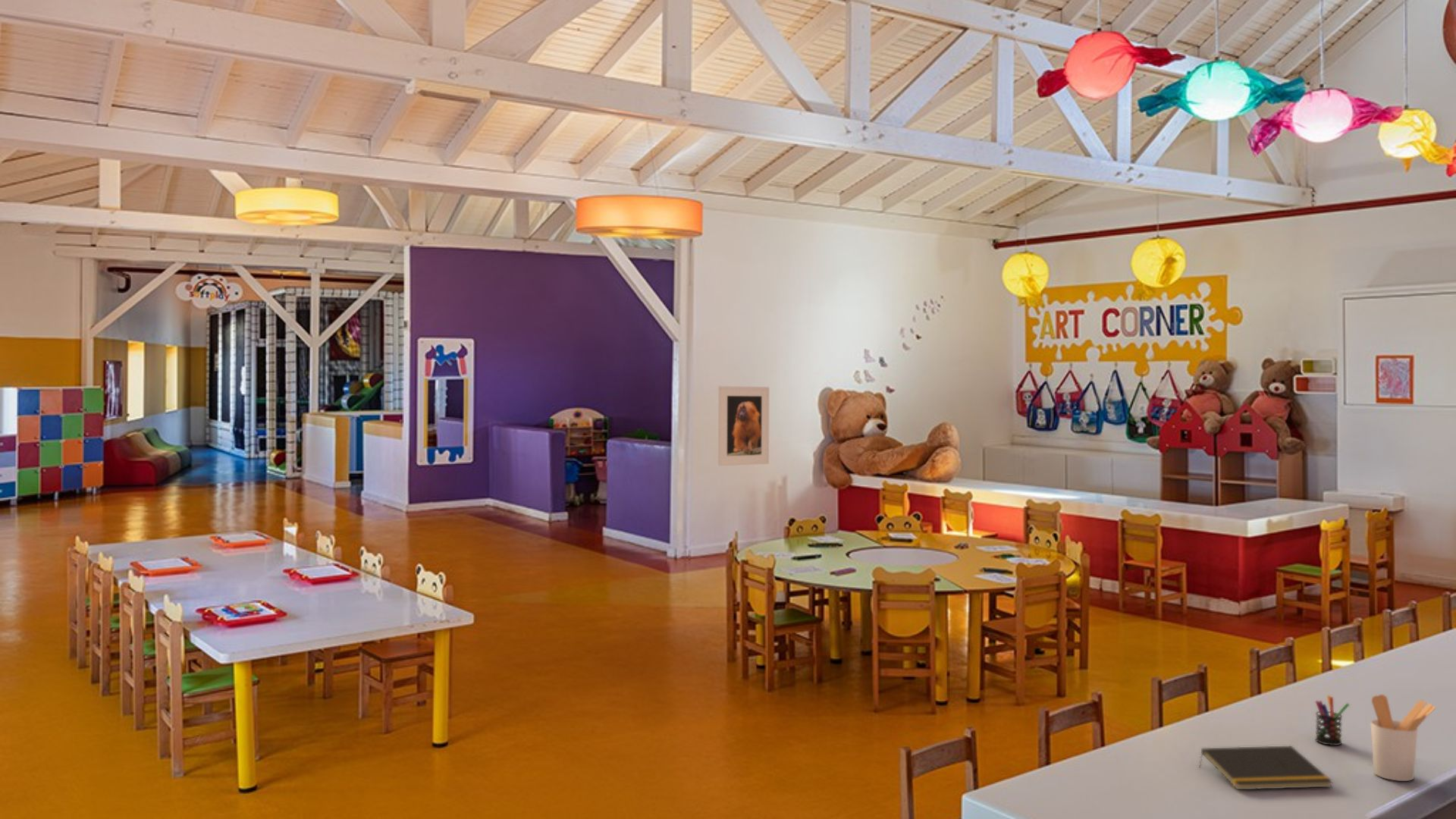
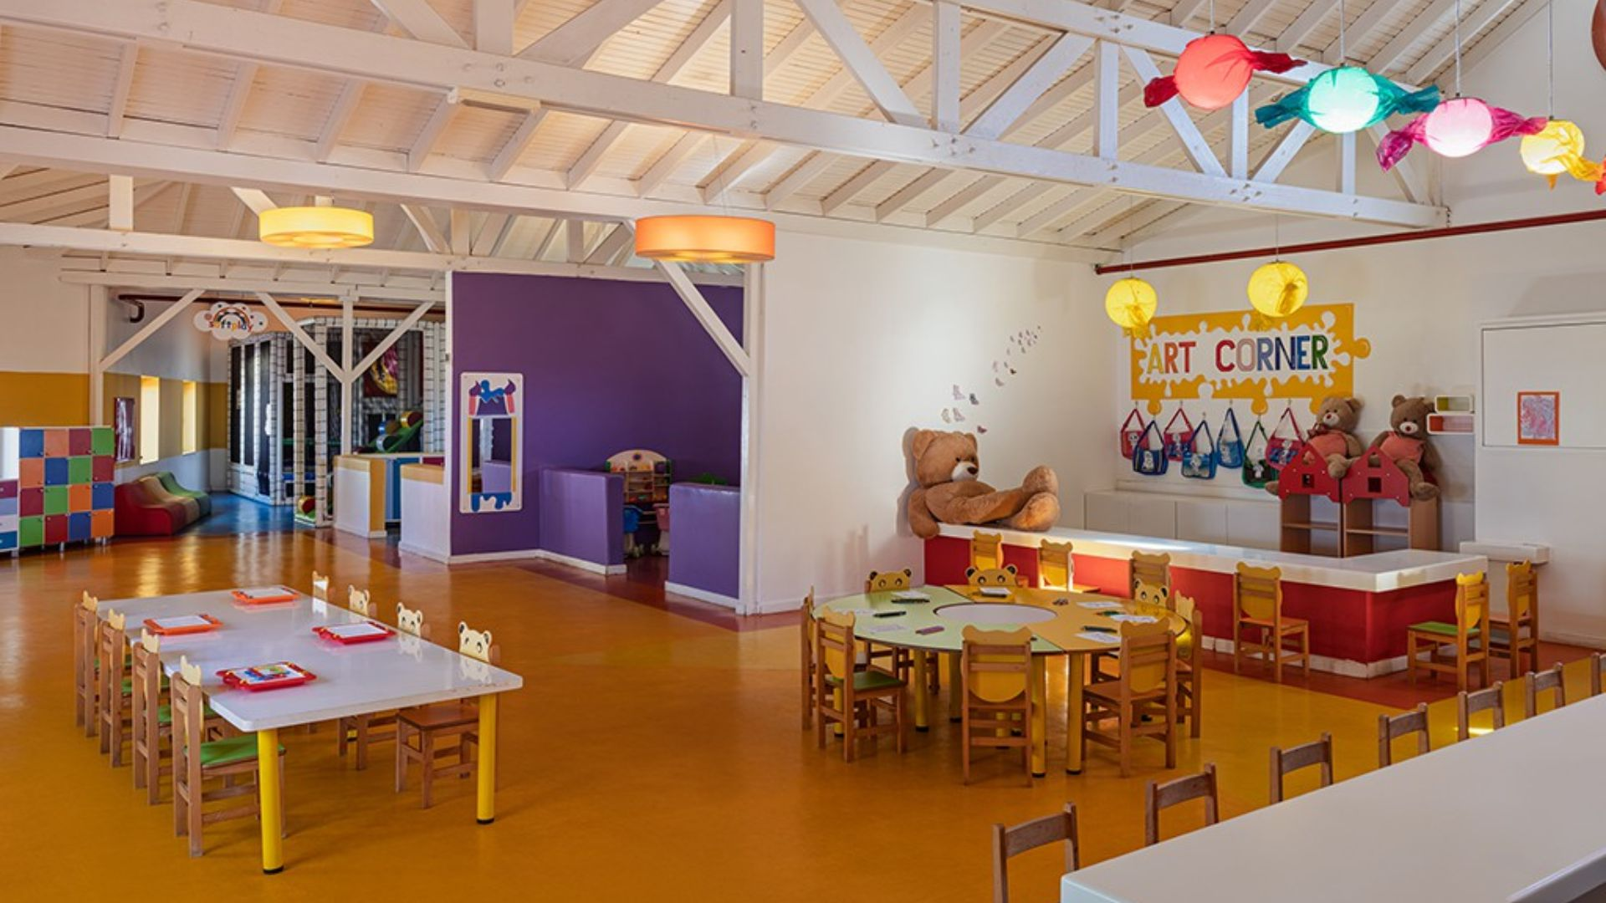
- notepad (1265, 767)
- utensil holder (1403, 737)
- pen holder (1332, 718)
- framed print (744, 425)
